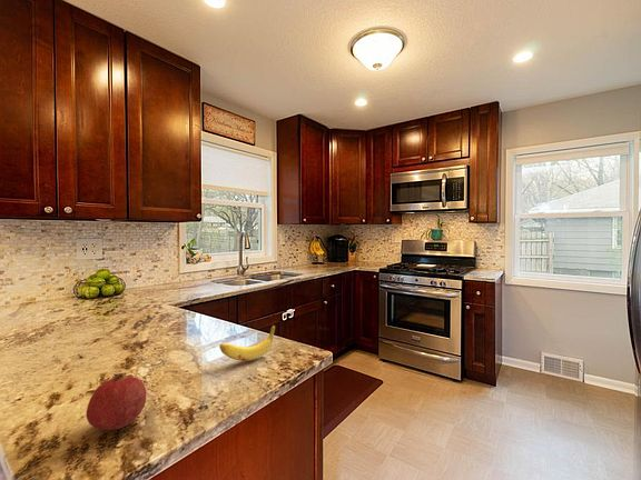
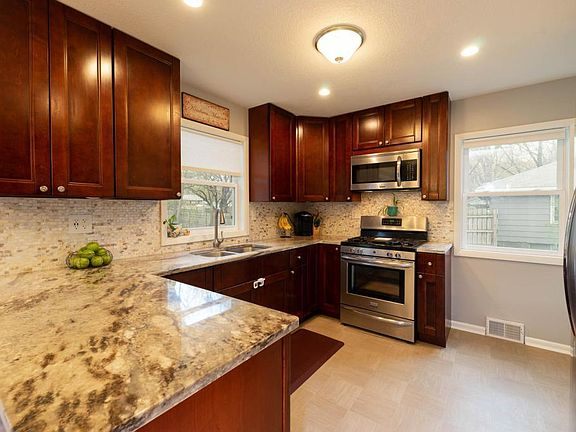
- fruit (118, 399)
- banana (249, 347)
